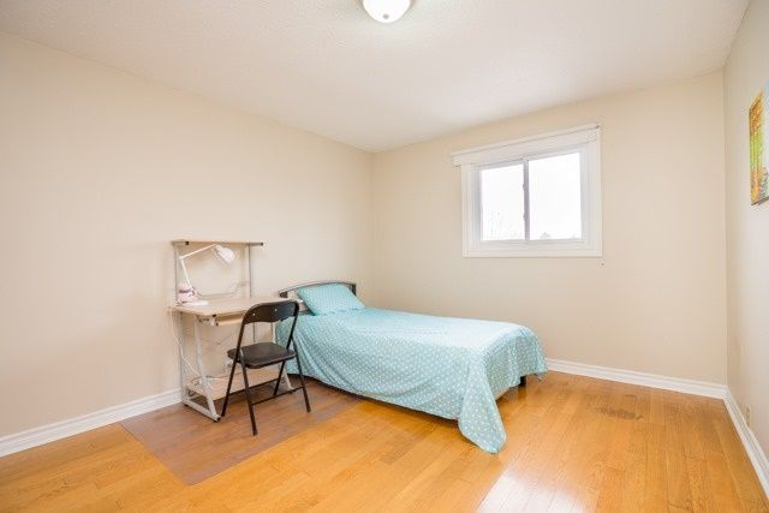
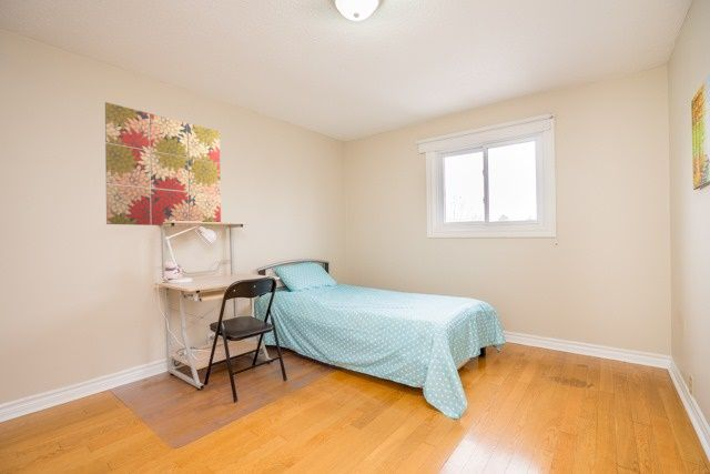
+ wall art (170, 172)
